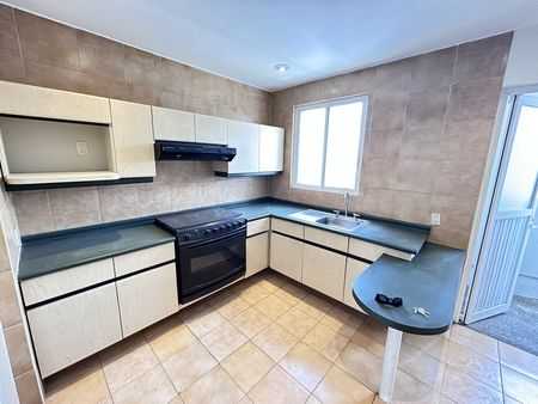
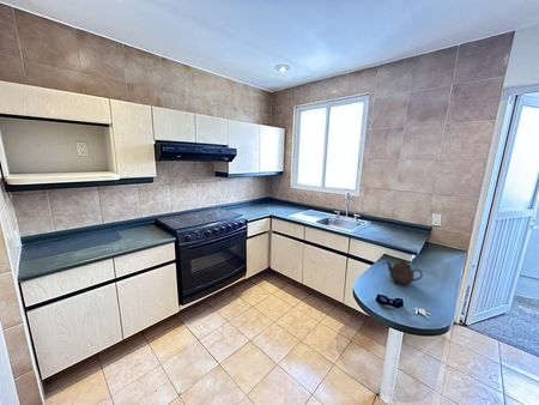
+ teapot (402, 271)
